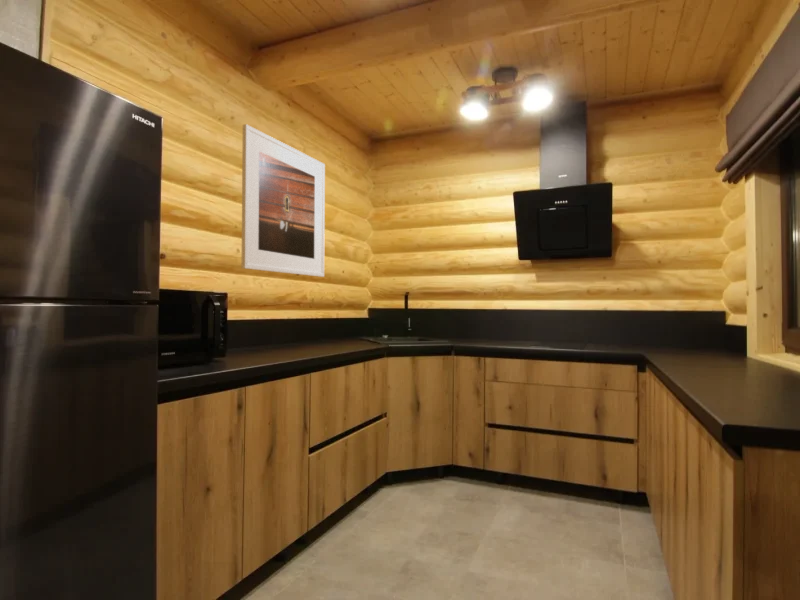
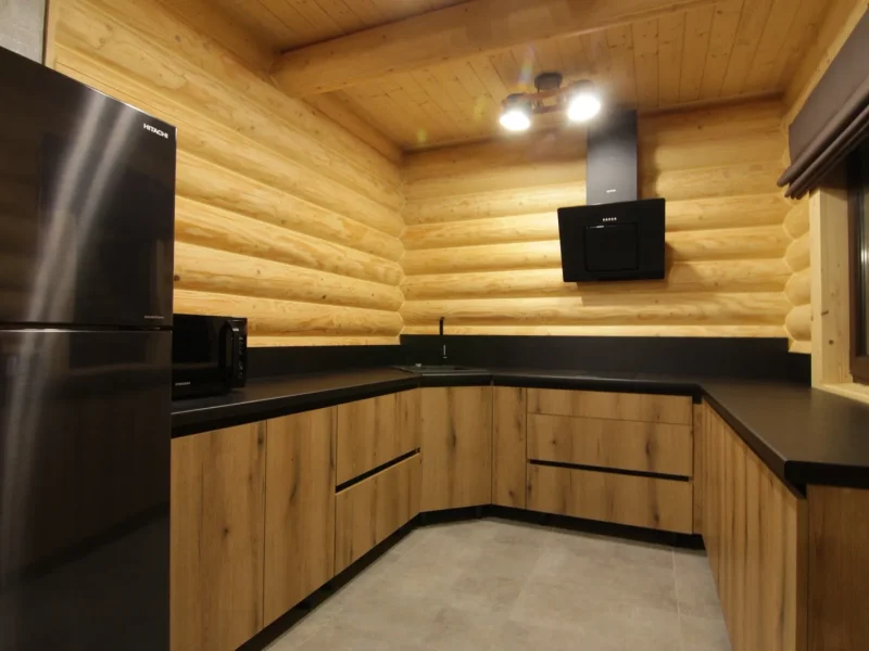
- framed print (288, 209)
